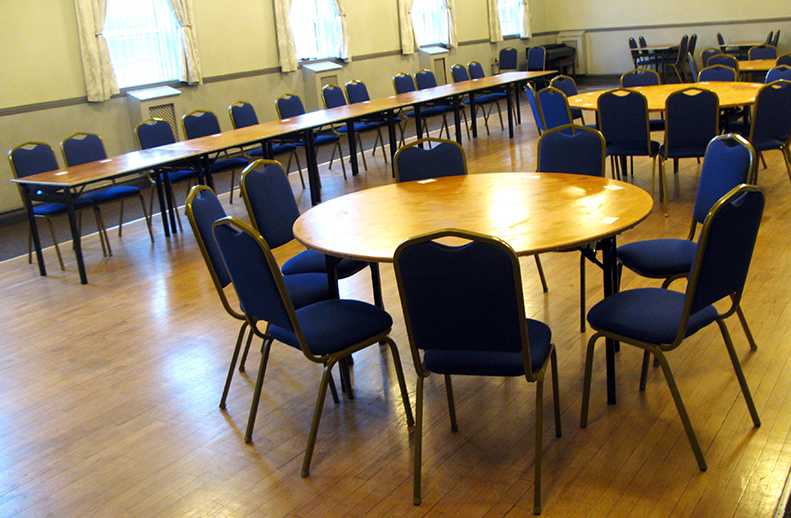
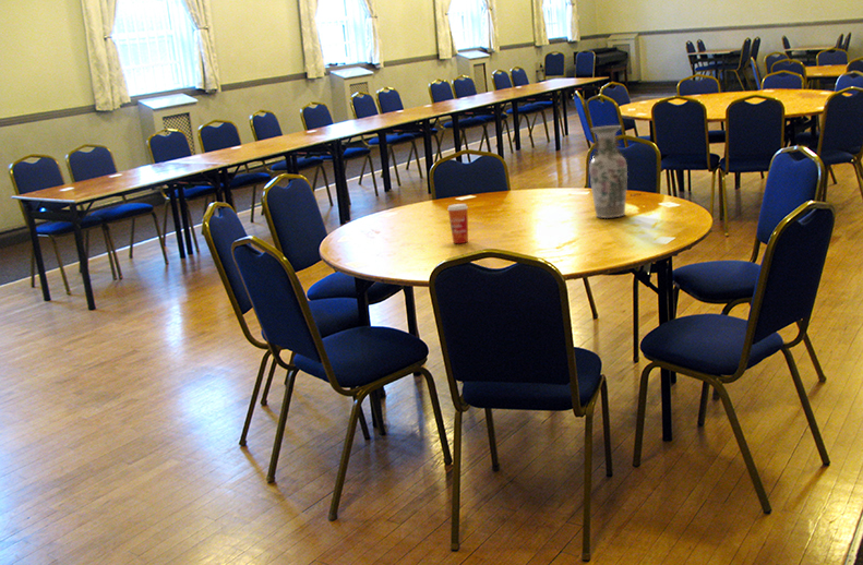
+ vase (608, 171)
+ paper cup (458, 224)
